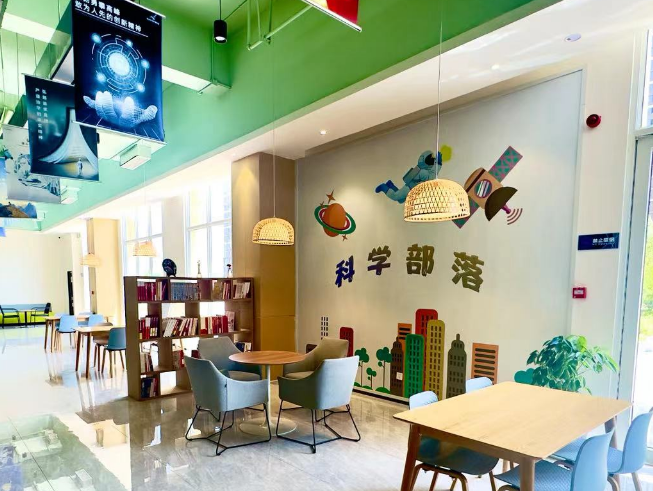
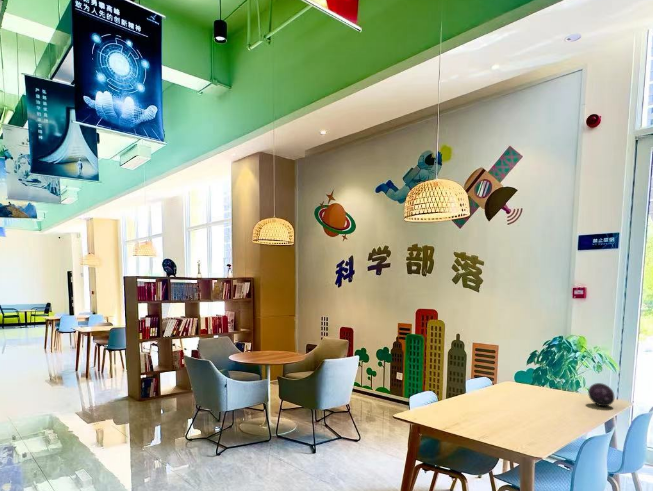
+ decorative orb (601, 394)
